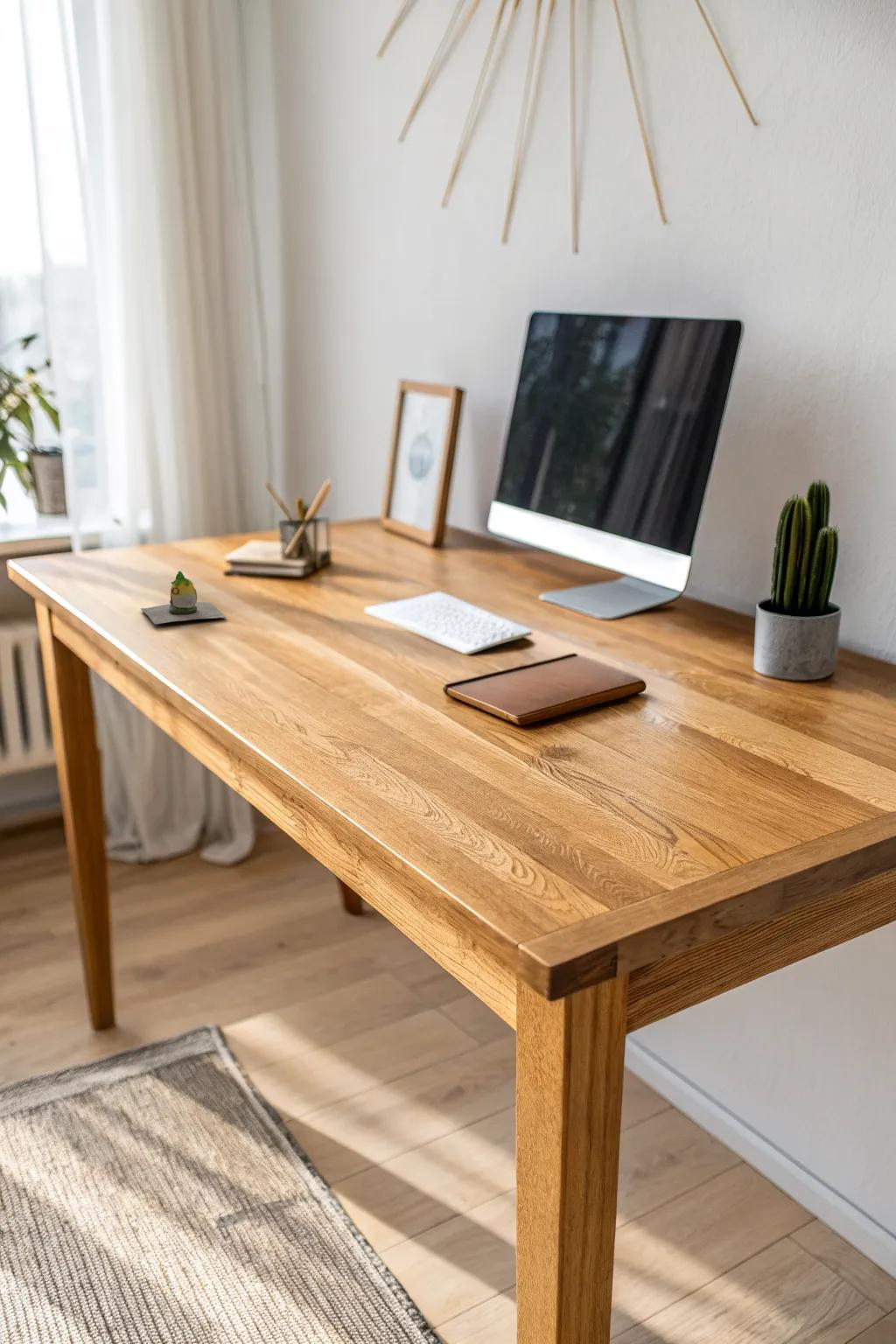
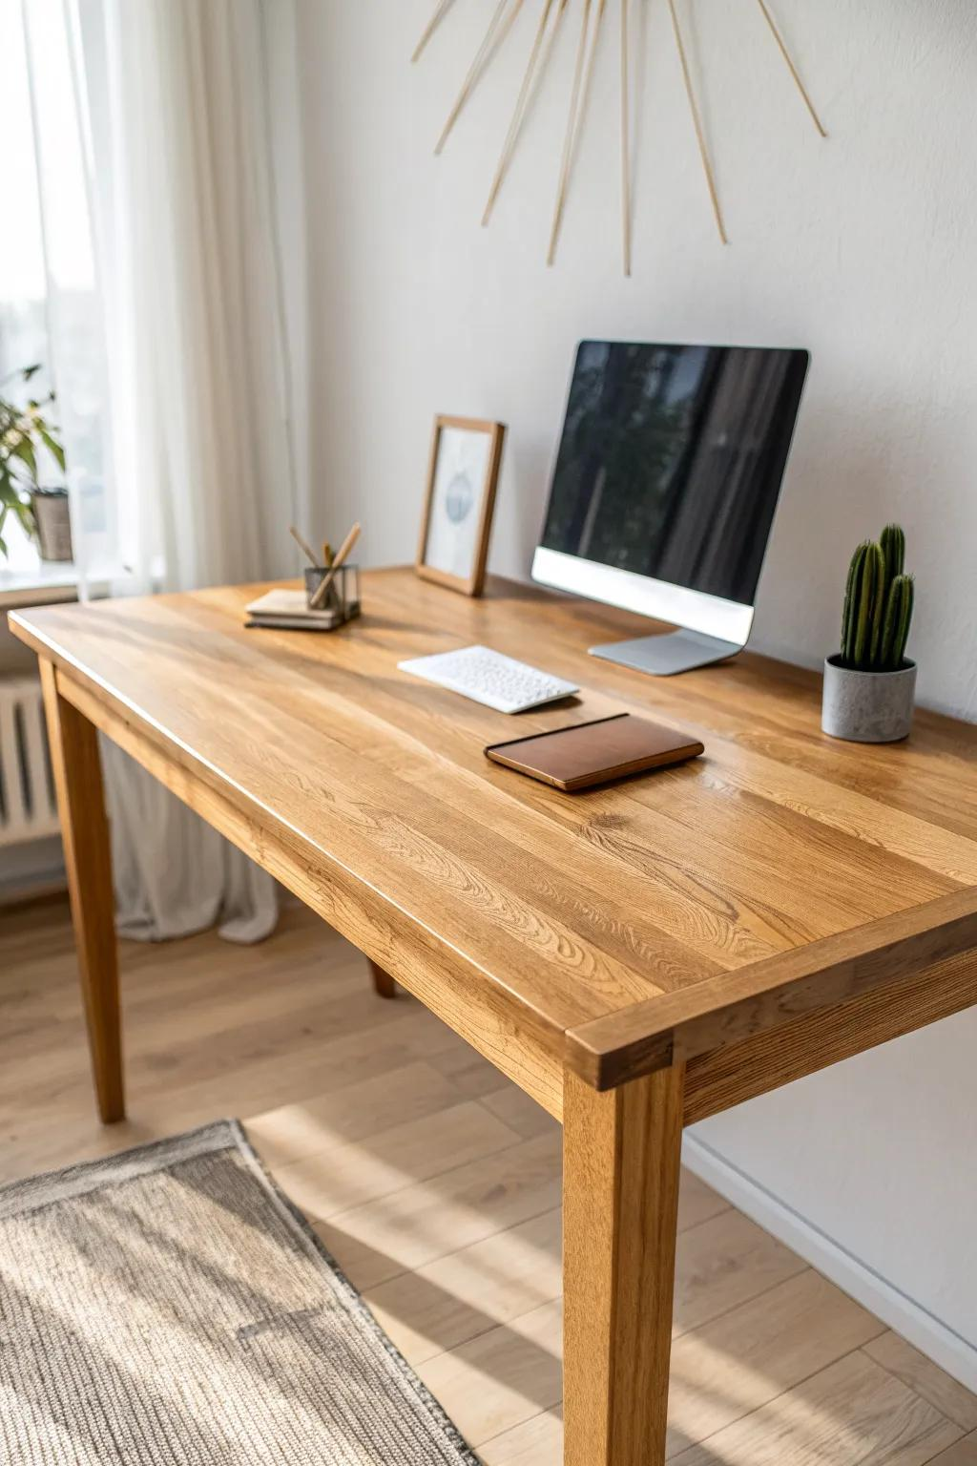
- decorative egg (181, 592)
